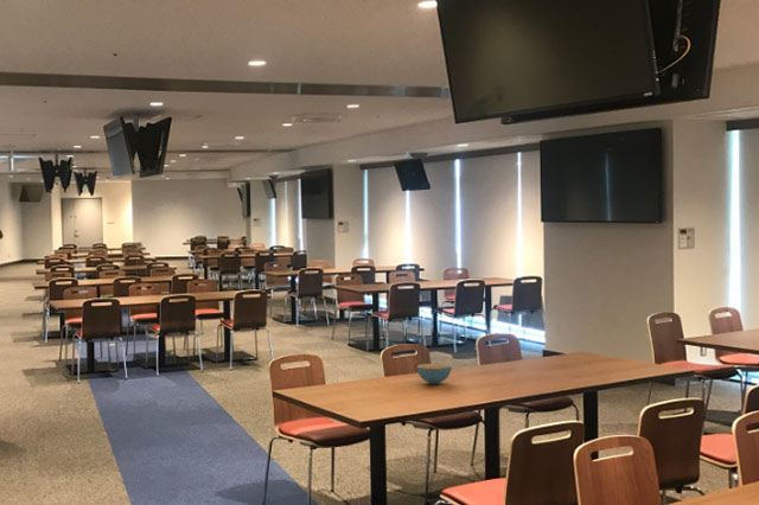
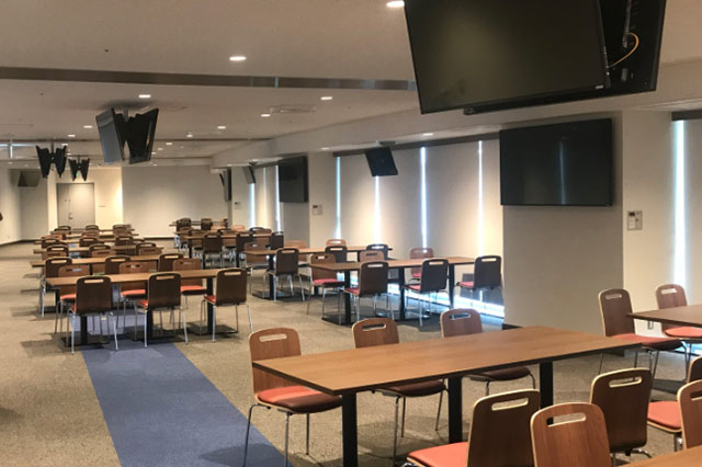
- cereal bowl (434, 373)
